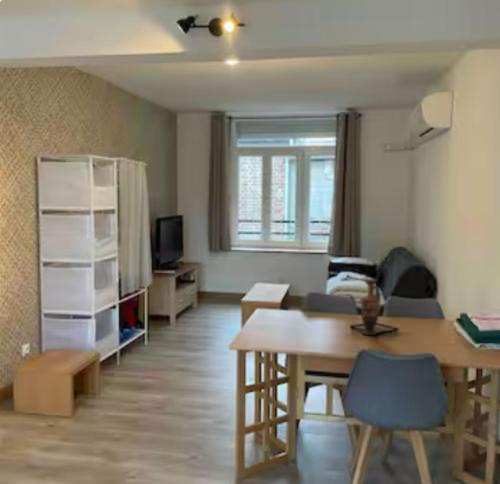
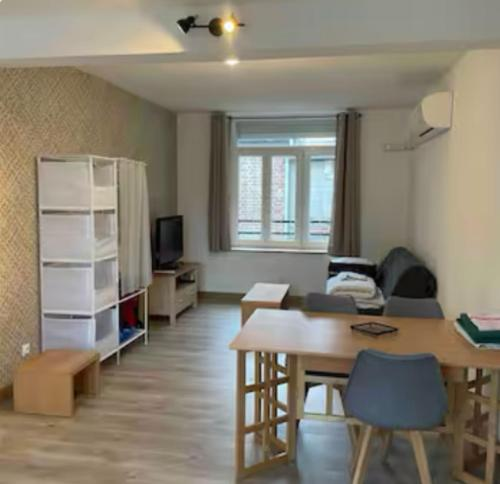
- vase (370, 306)
